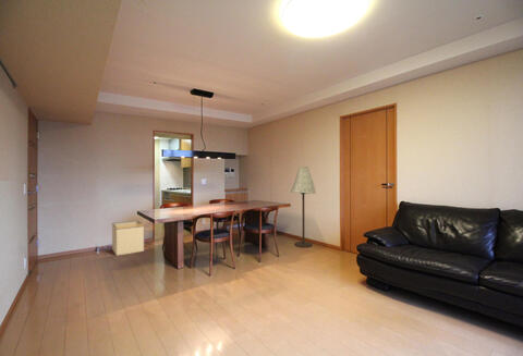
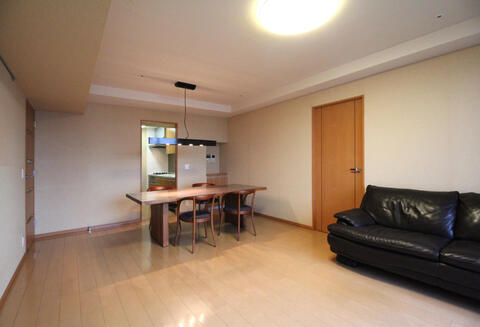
- floor lamp (303, 206)
- storage bin (127, 236)
